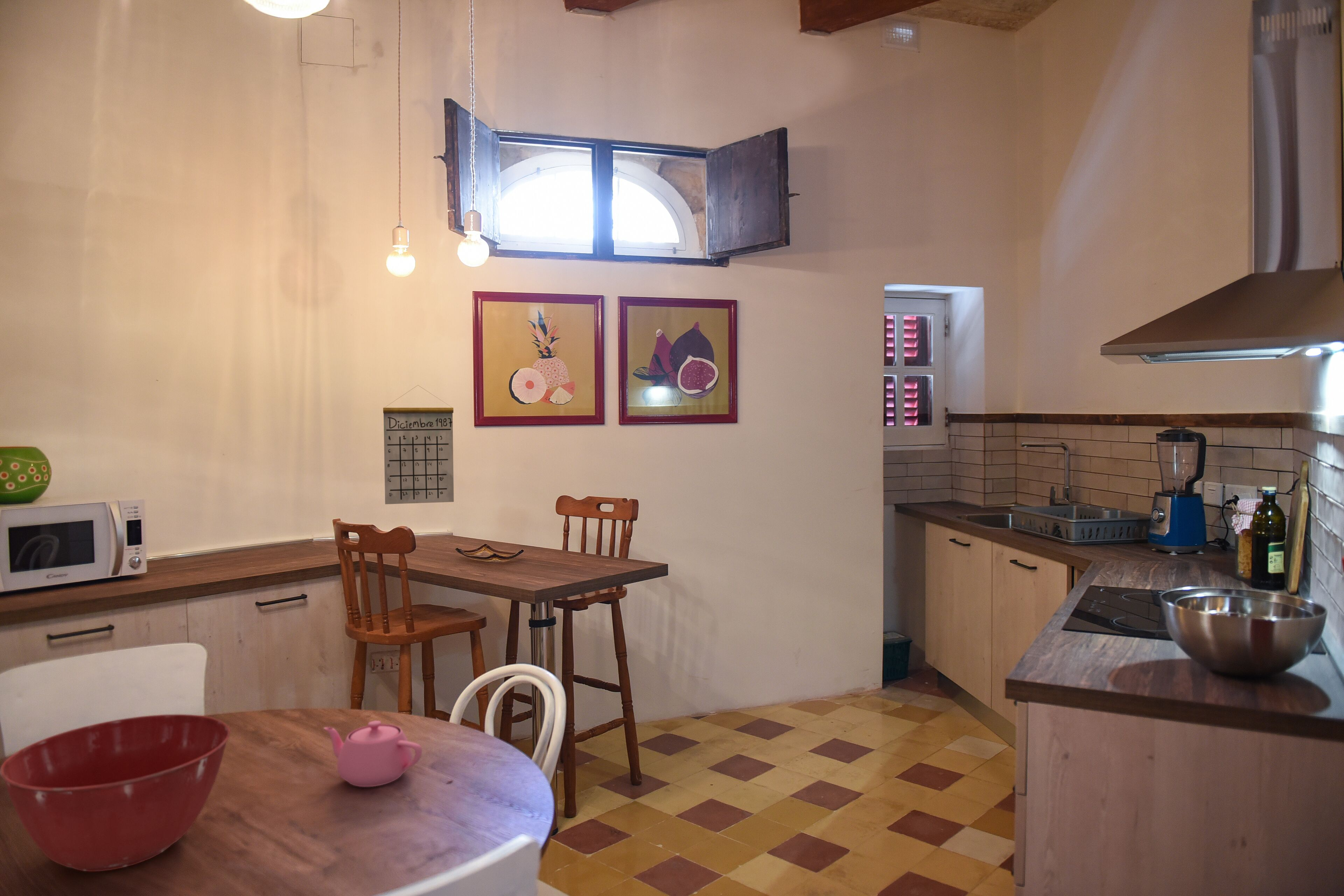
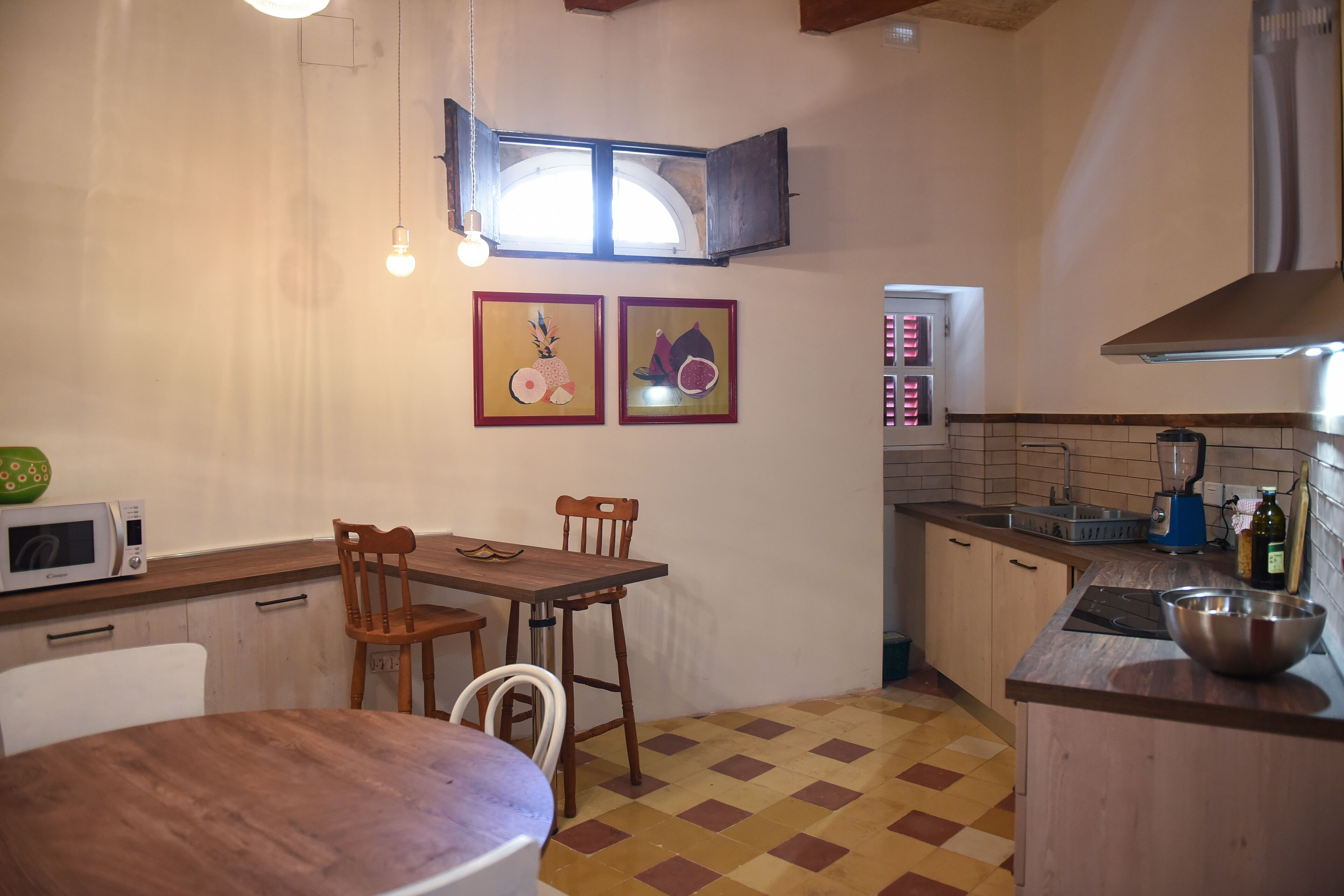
- mixing bowl (124, 797)
- calendar (419, 444)
- teapot (372, 749)
